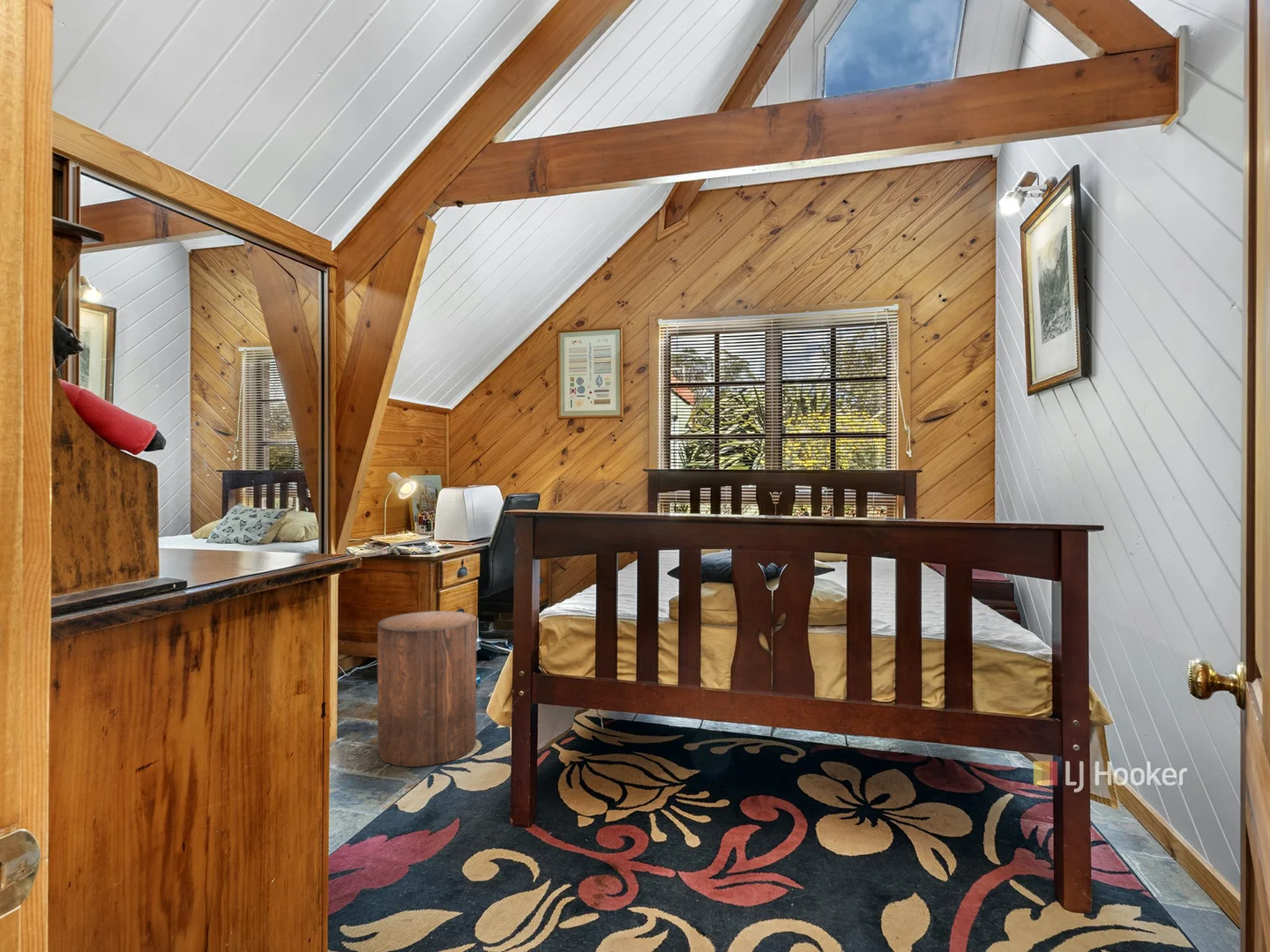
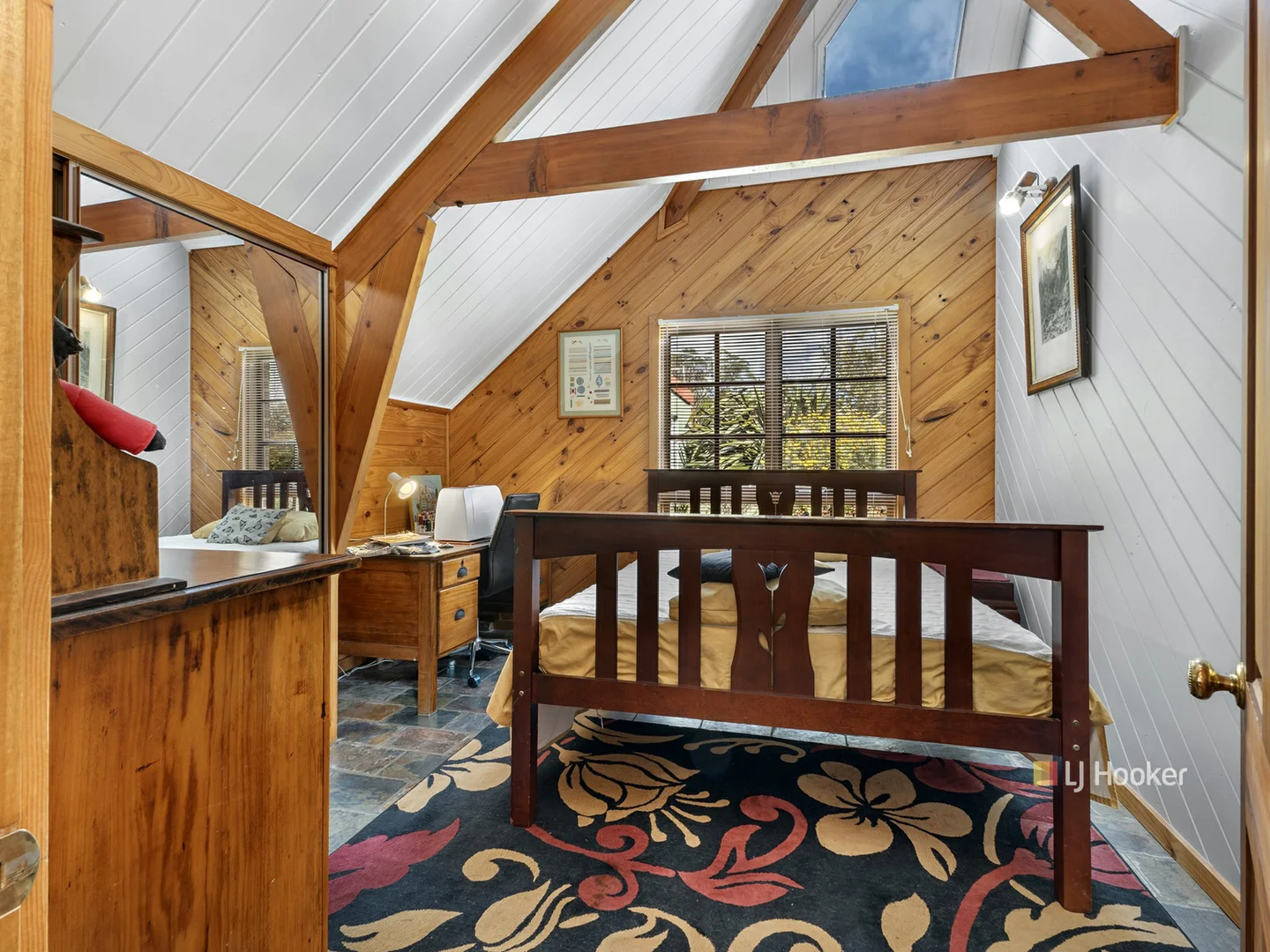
- stool (428, 683)
